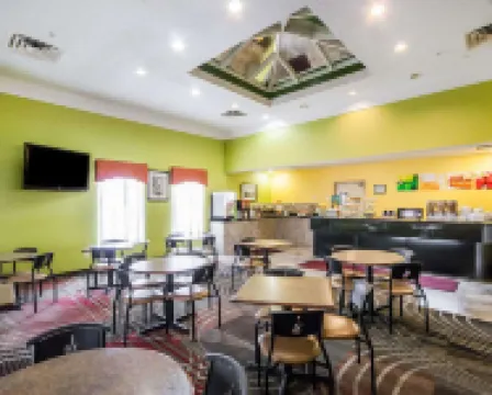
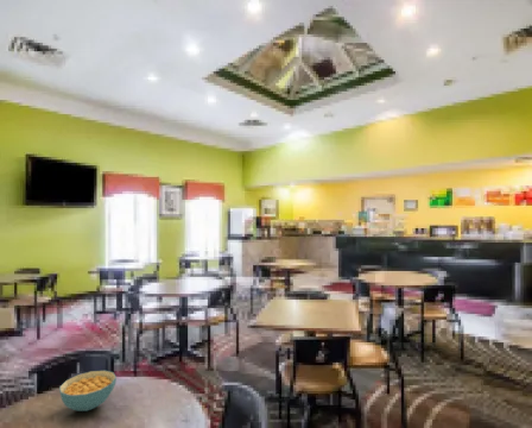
+ cereal bowl (88, 394)
